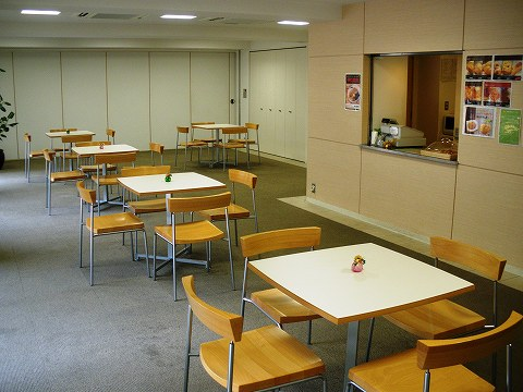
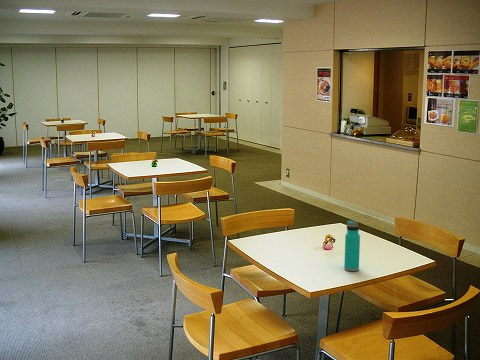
+ water bottle (352, 245)
